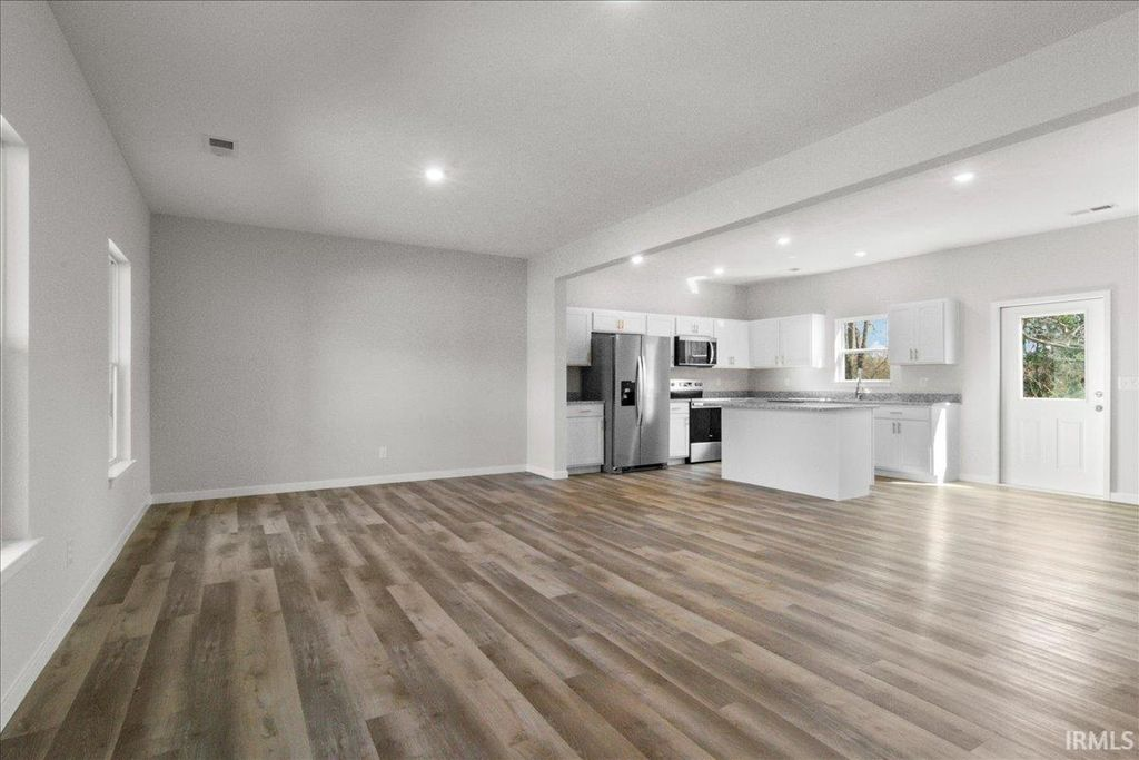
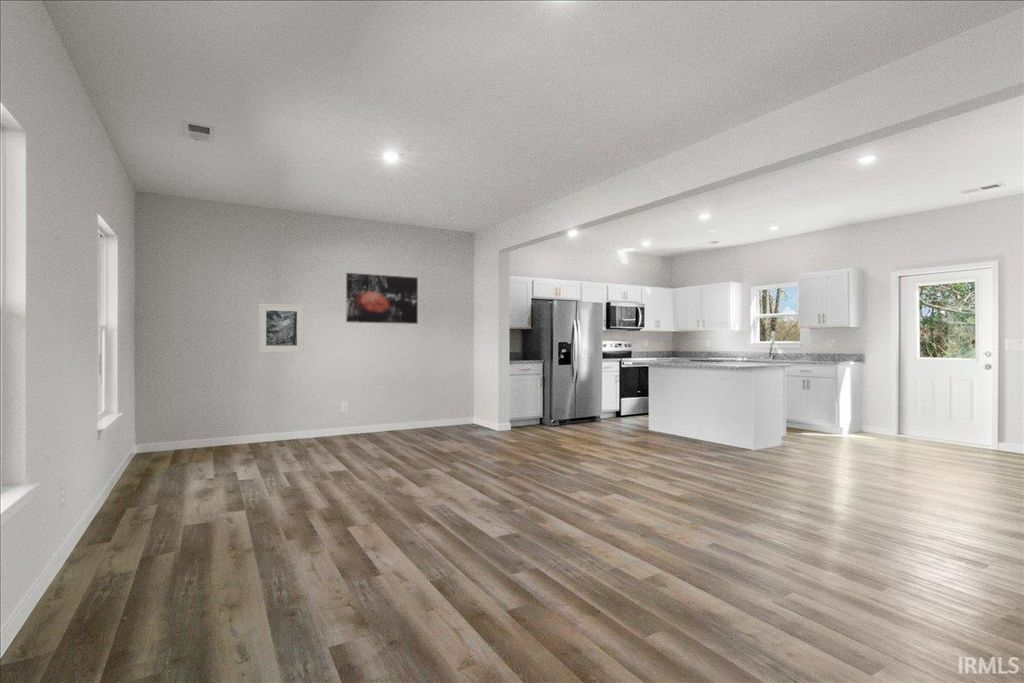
+ wall art (383, 299)
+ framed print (281, 328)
